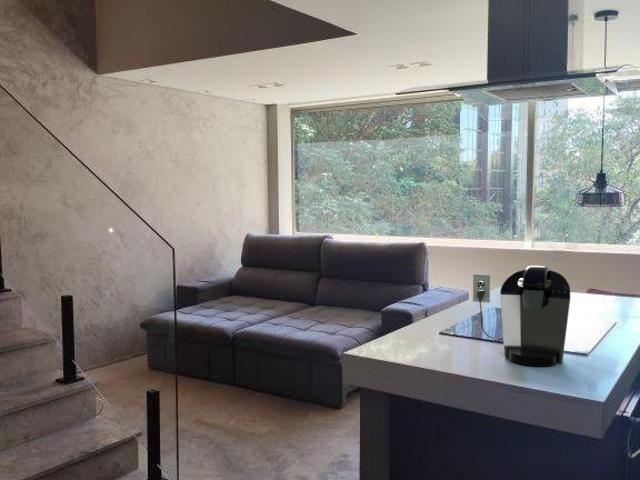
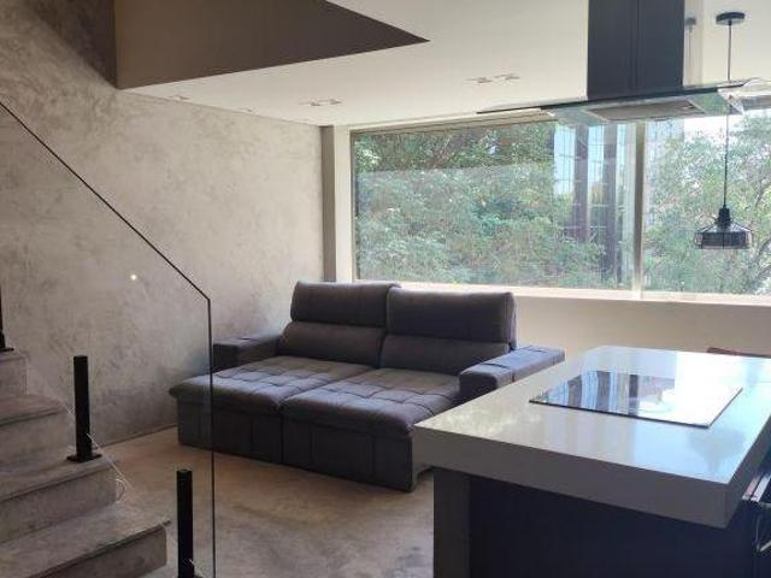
- coffee maker (516, 310)
